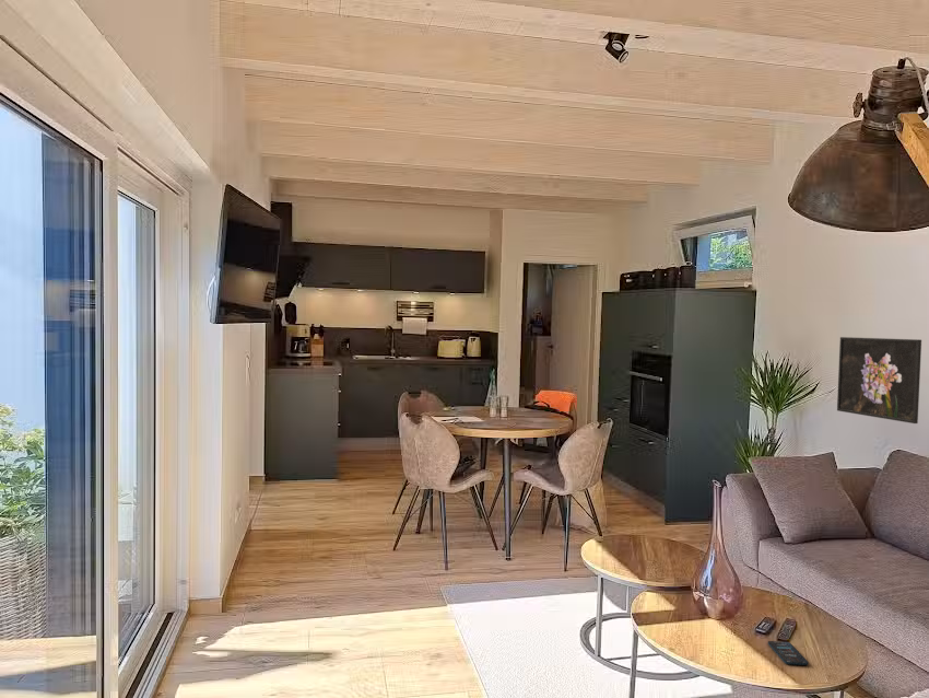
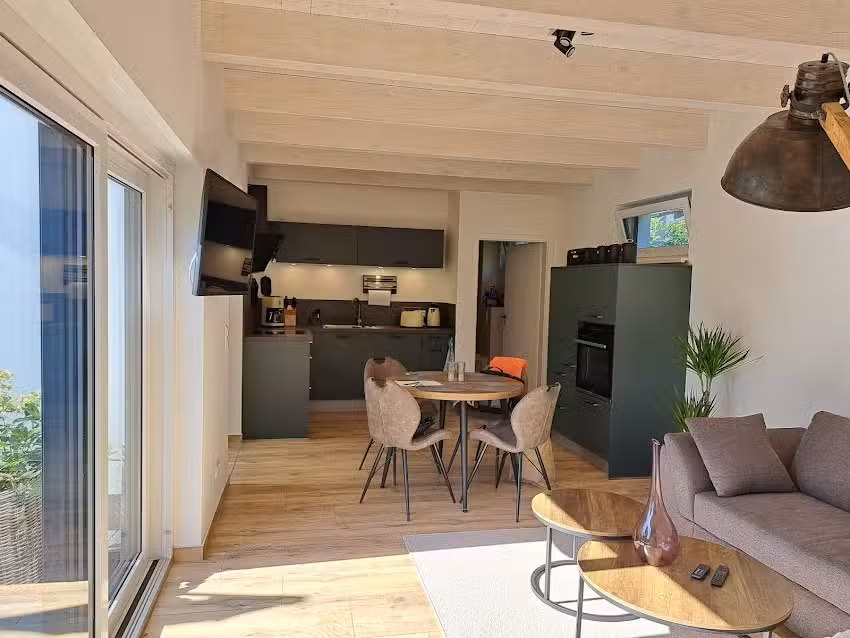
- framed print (875, 377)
- smartphone (787, 652)
